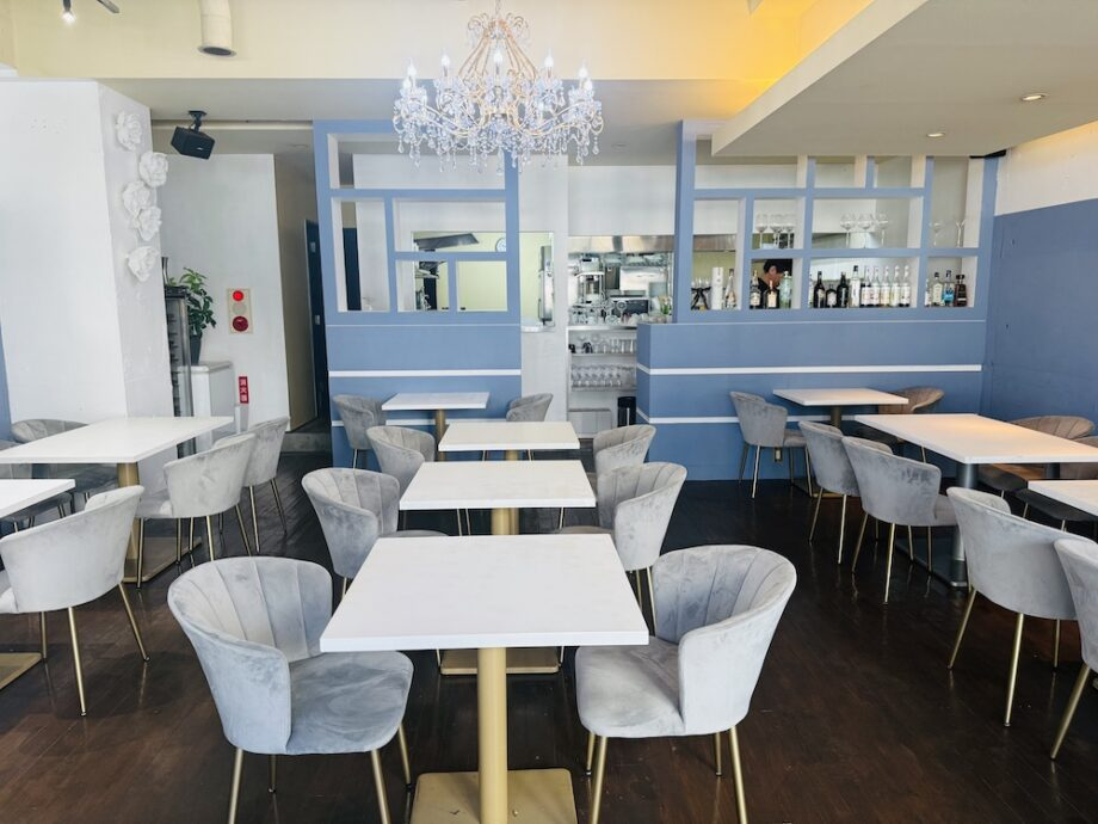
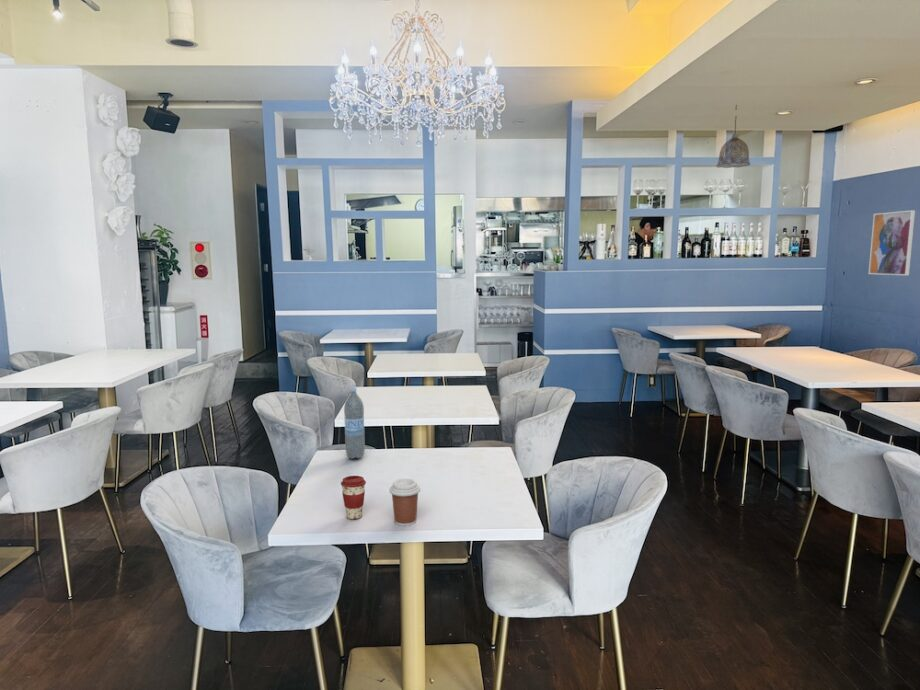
+ pendant lamp (734, 135)
+ wall art (890, 243)
+ coffee cup (405, 501)
+ water bottle (354, 423)
+ coffee cup (353, 497)
